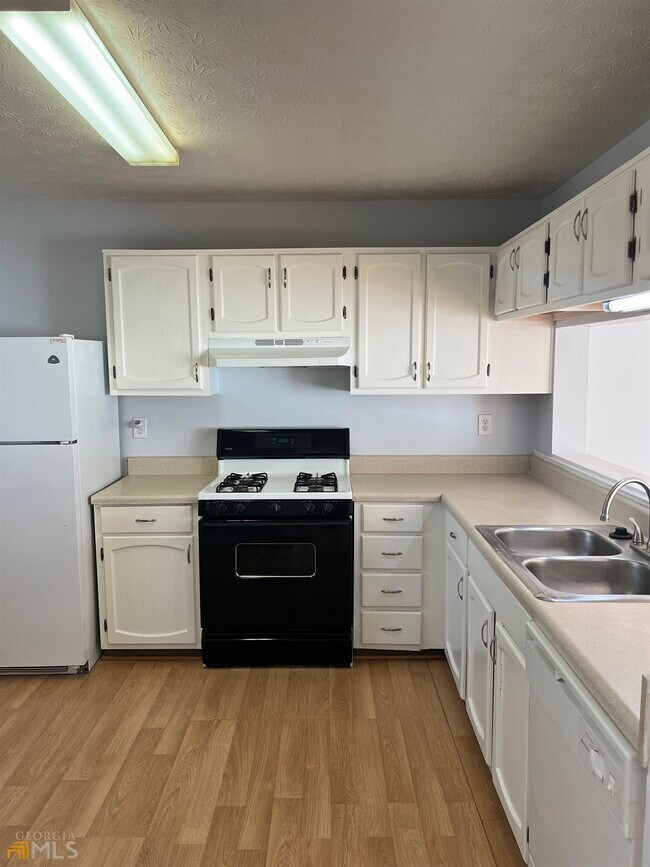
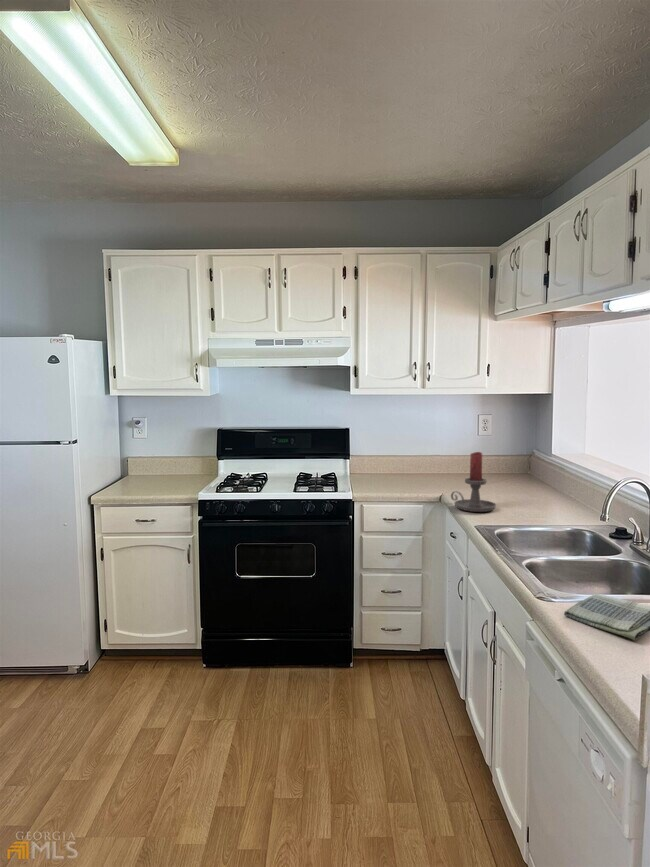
+ dish towel (614, 613)
+ candle holder (471, 479)
